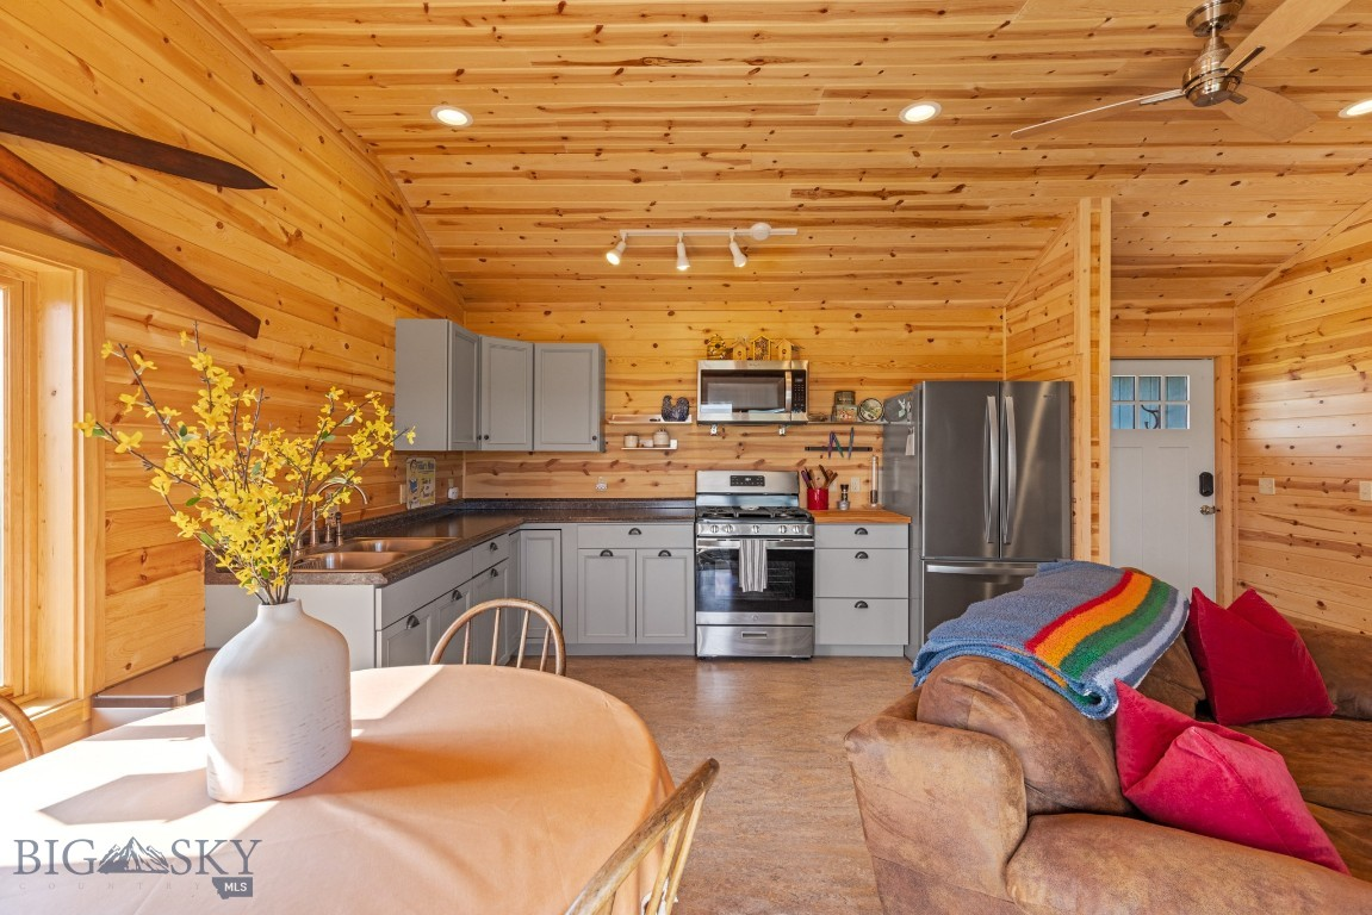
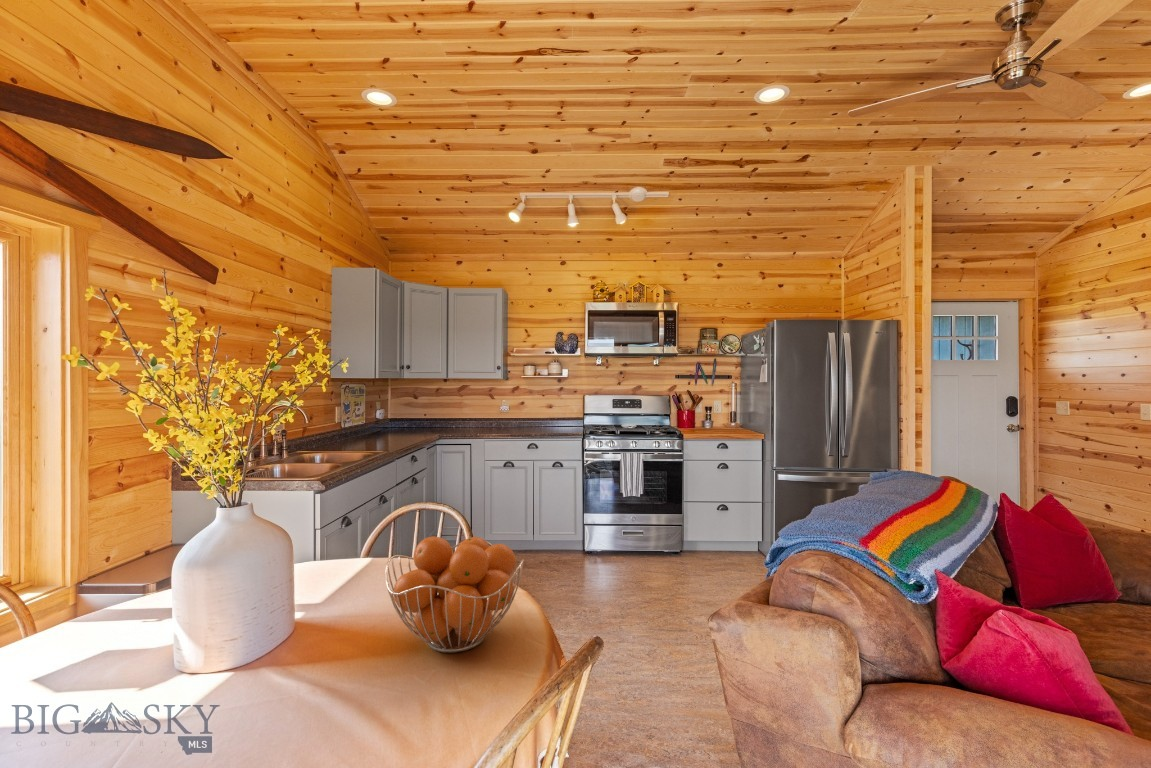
+ fruit basket (456, 589)
